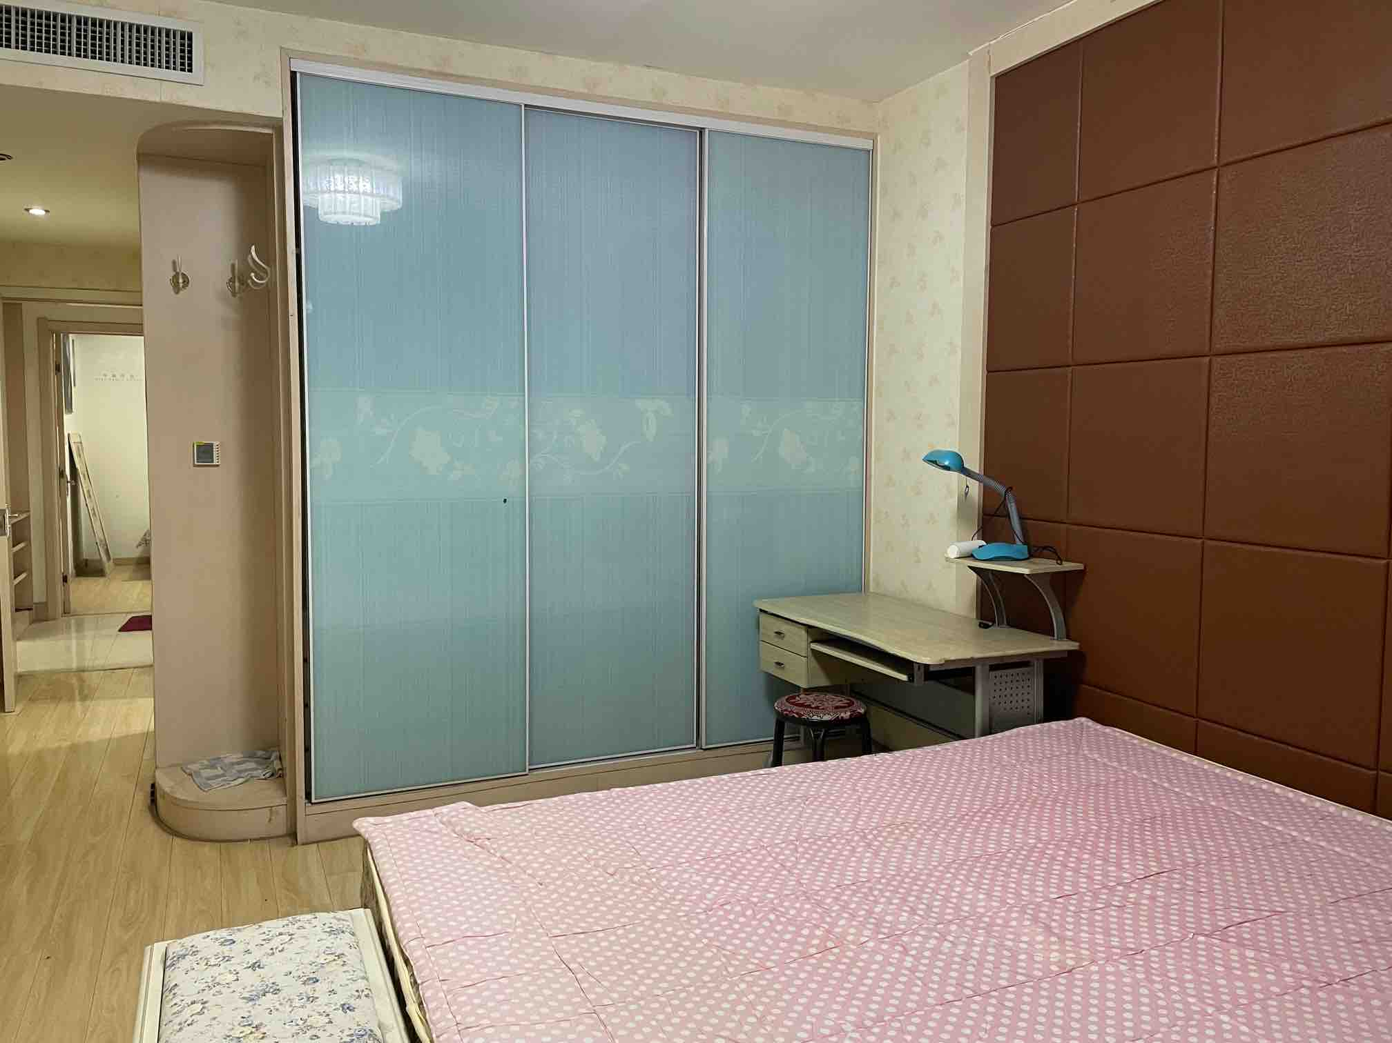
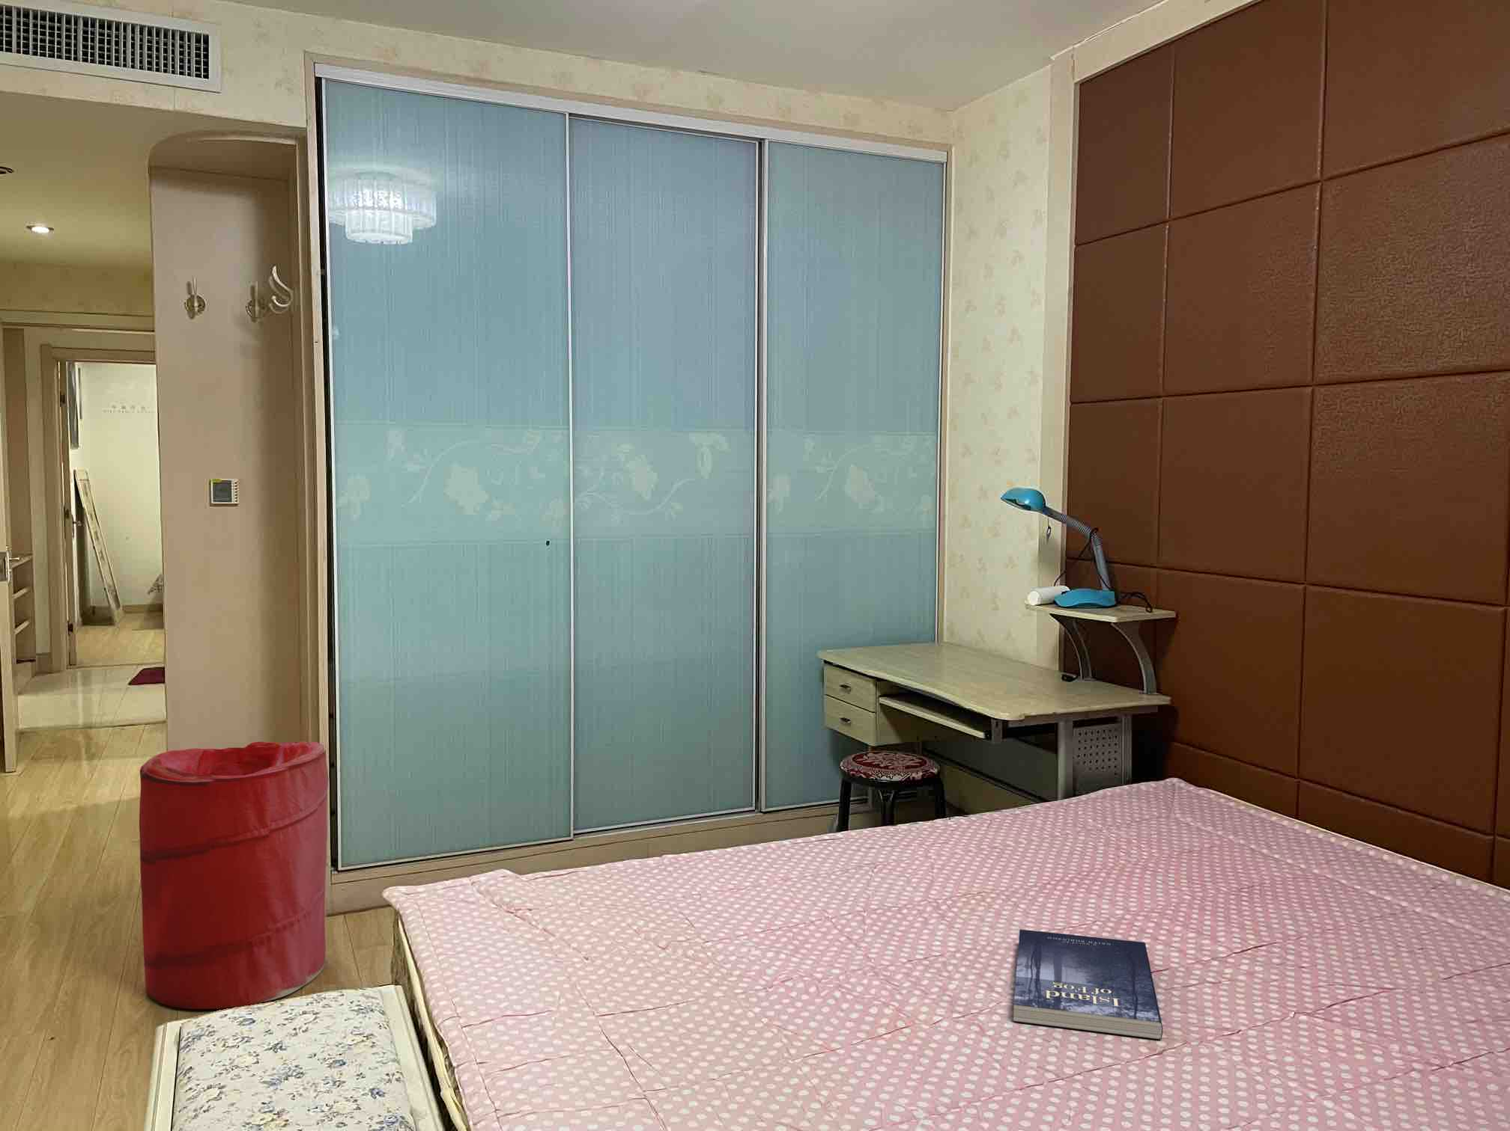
+ book (1084, 979)
+ laundry hamper (238, 860)
